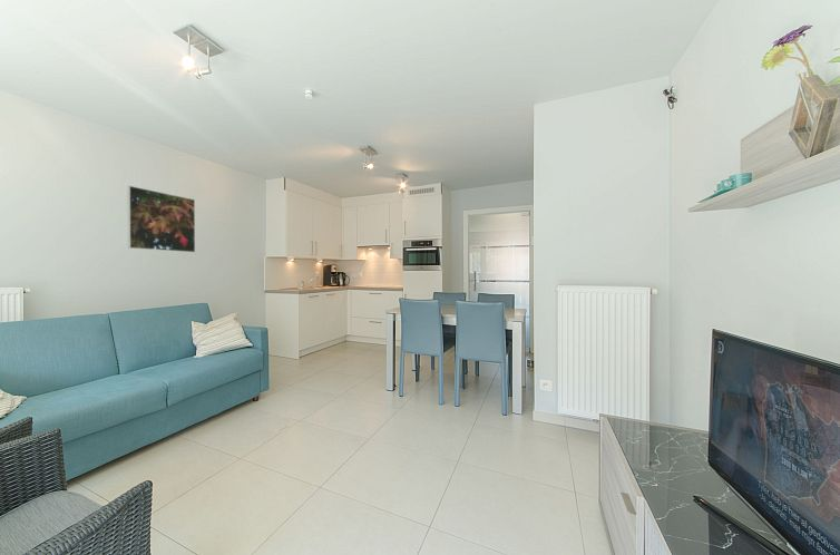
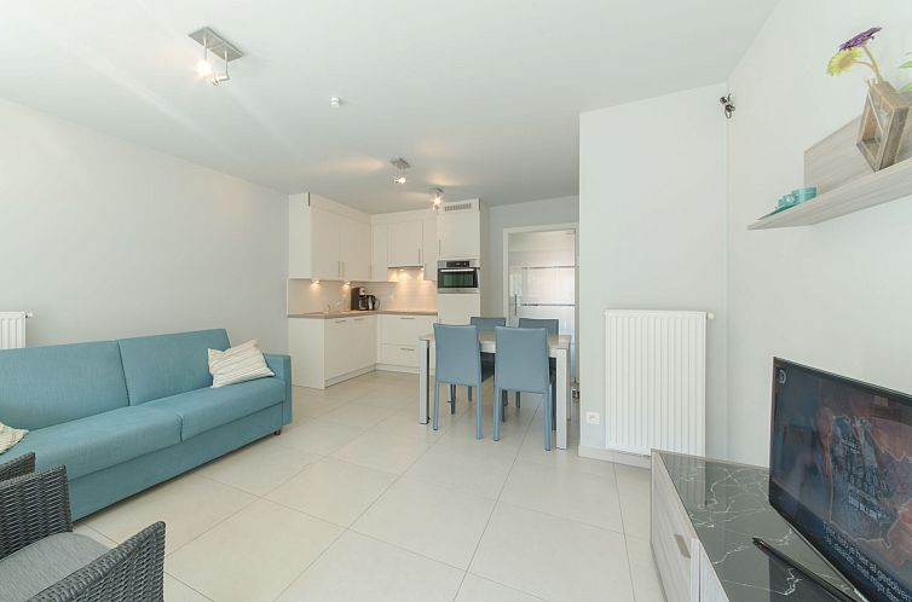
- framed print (164, 222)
